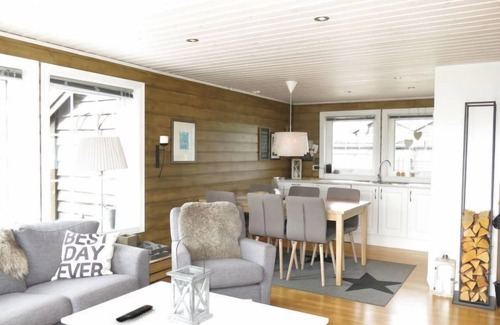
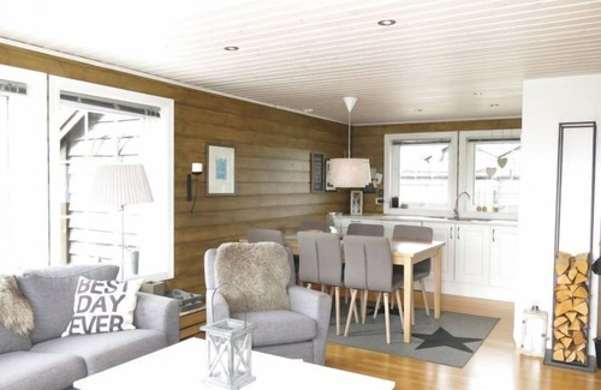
- remote control (135, 313)
